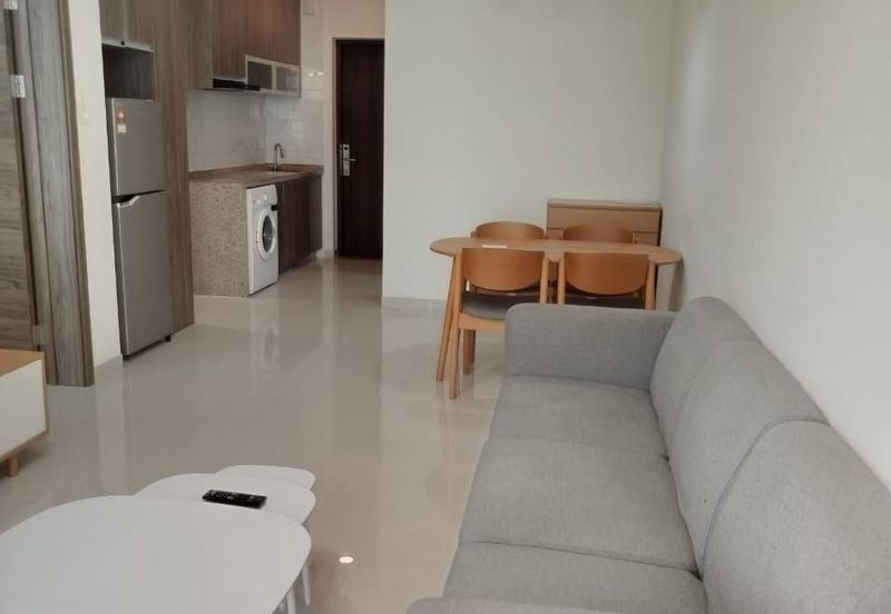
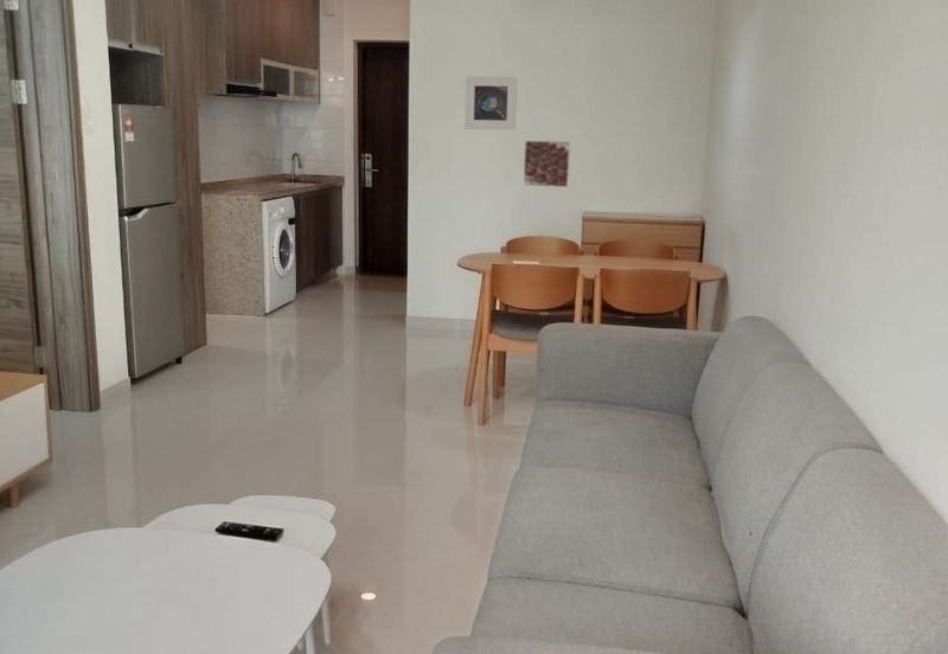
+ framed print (491, 103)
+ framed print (546, 164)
